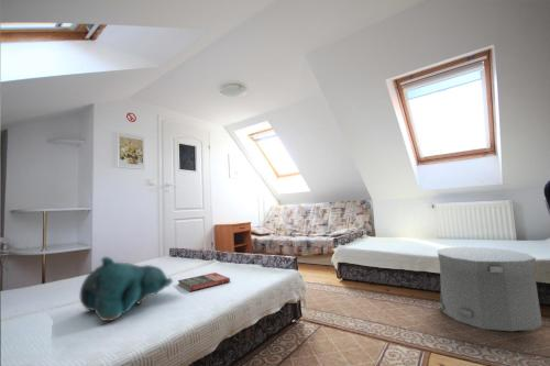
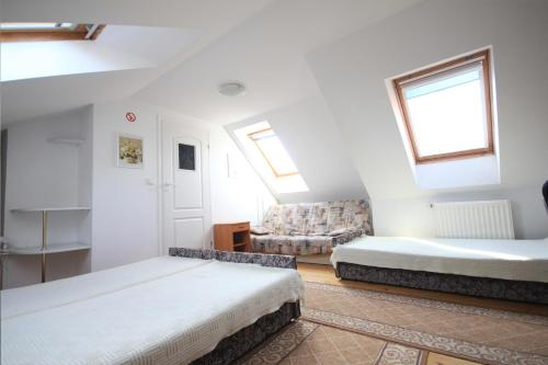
- trash can (484, 284)
- teddy bear (130, 279)
- book (204, 280)
